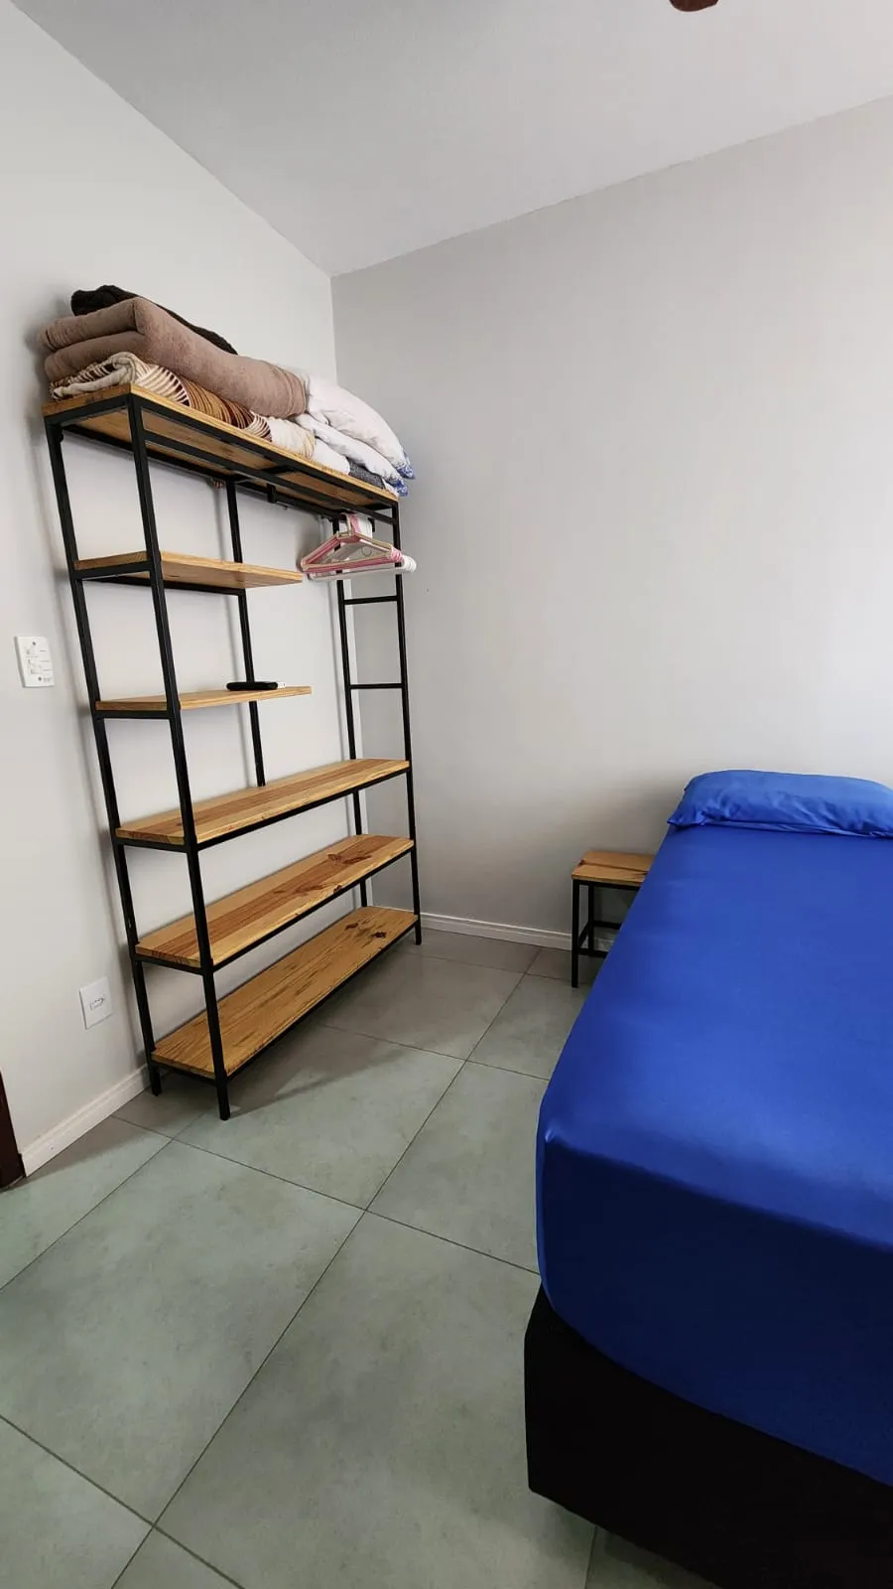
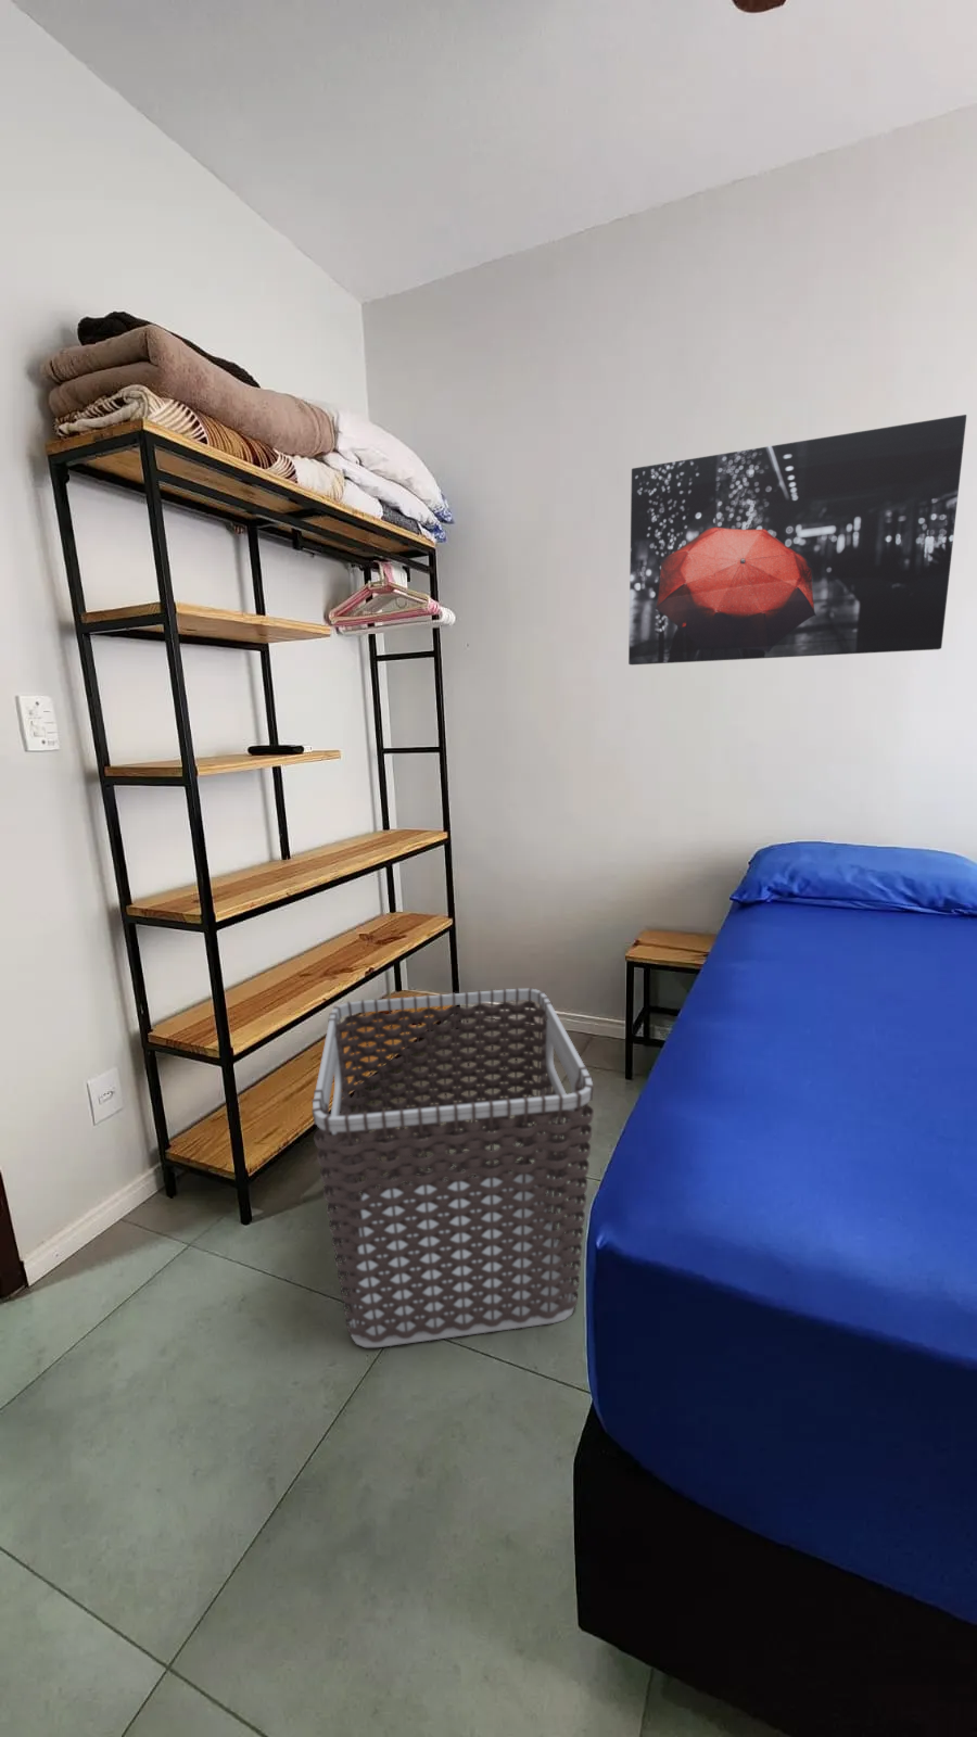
+ wall art (778, 555)
+ clothes hamper (452, 1149)
